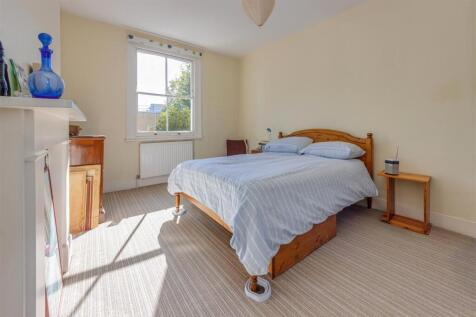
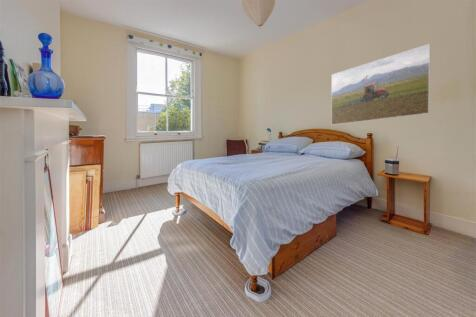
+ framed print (373, 91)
